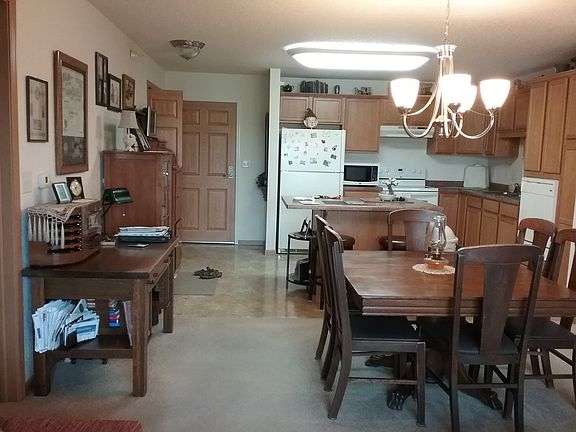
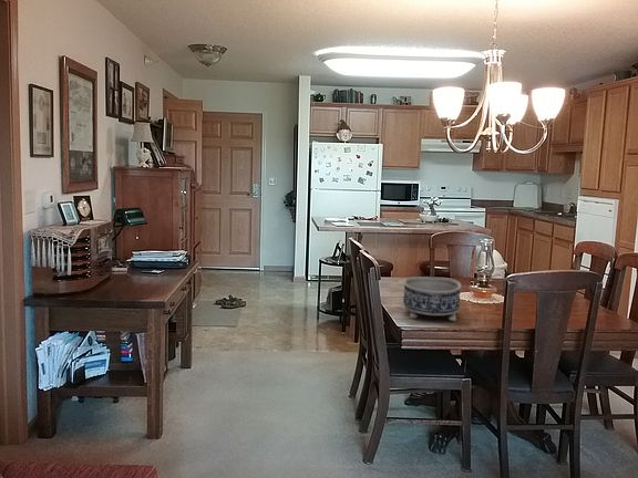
+ decorative bowl (431, 298)
